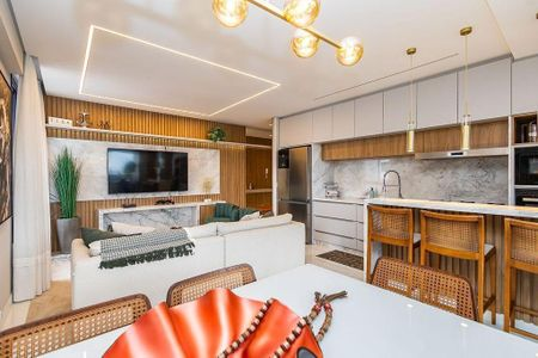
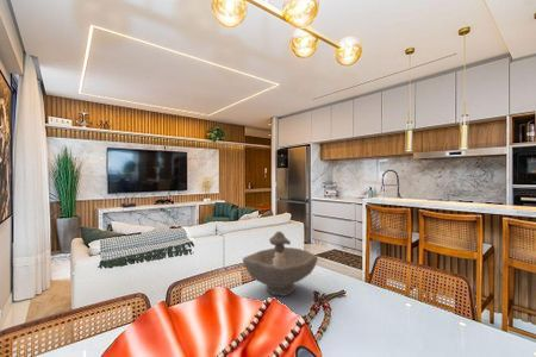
+ decorative bowl (280, 259)
